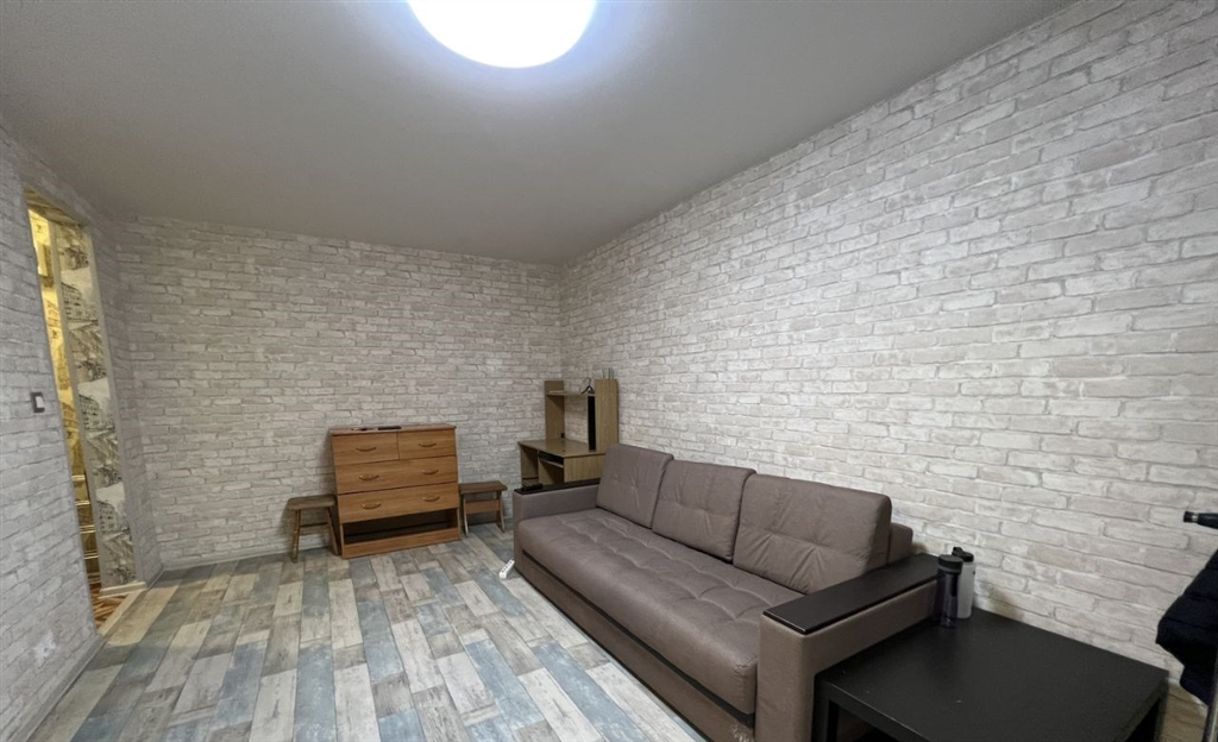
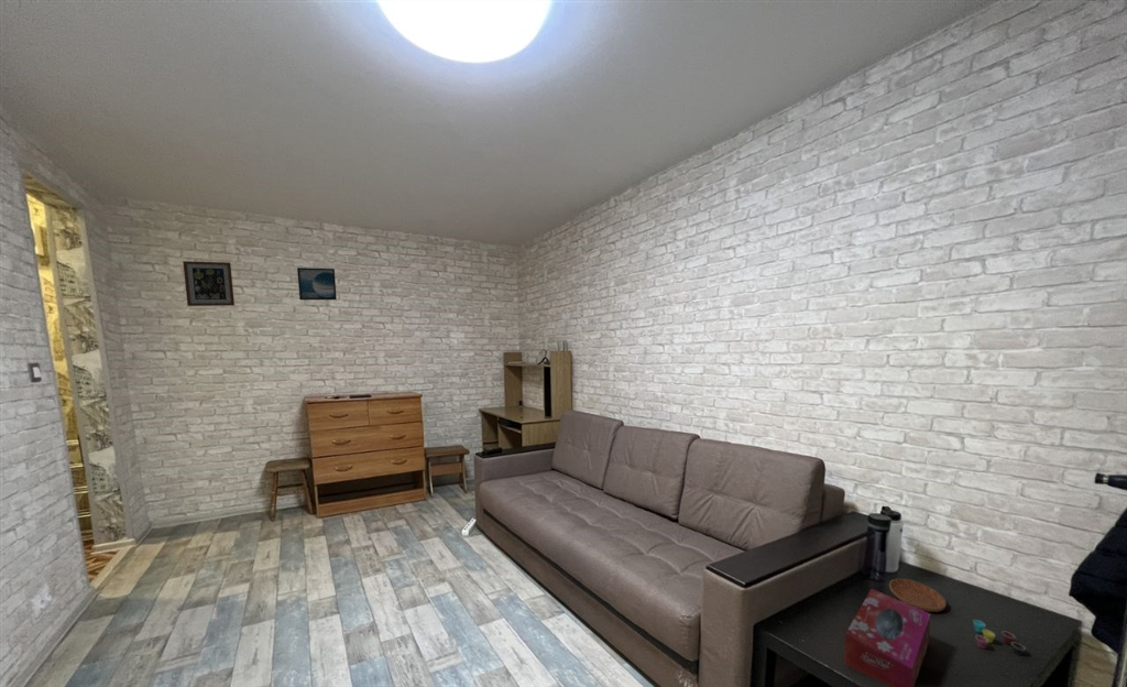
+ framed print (317, 284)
+ wall art (209, 283)
+ cup (994, 637)
+ tissue box (888, 637)
+ saucer (916, 596)
